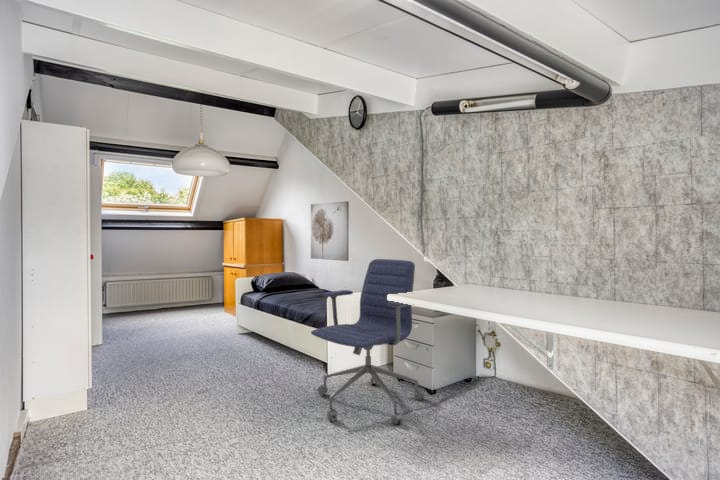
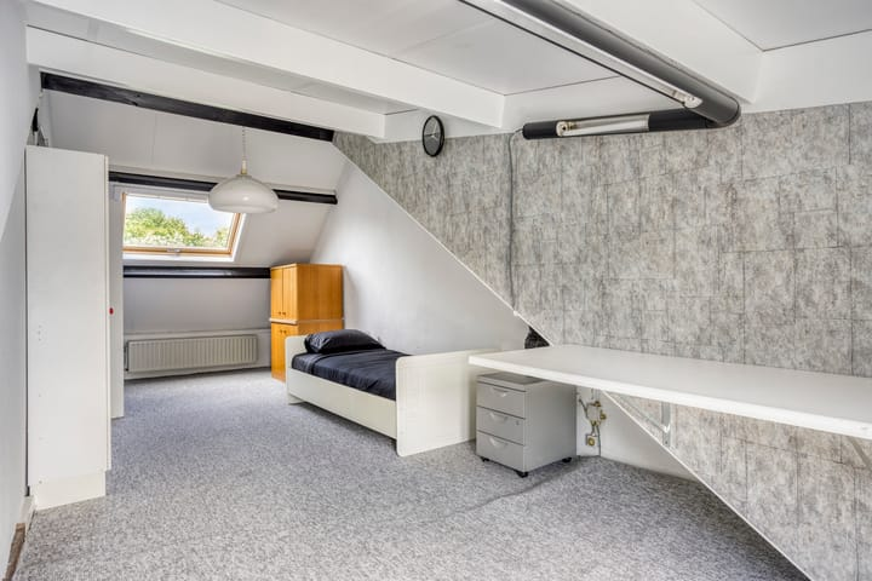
- office chair (365, 332)
- wall art (328, 231)
